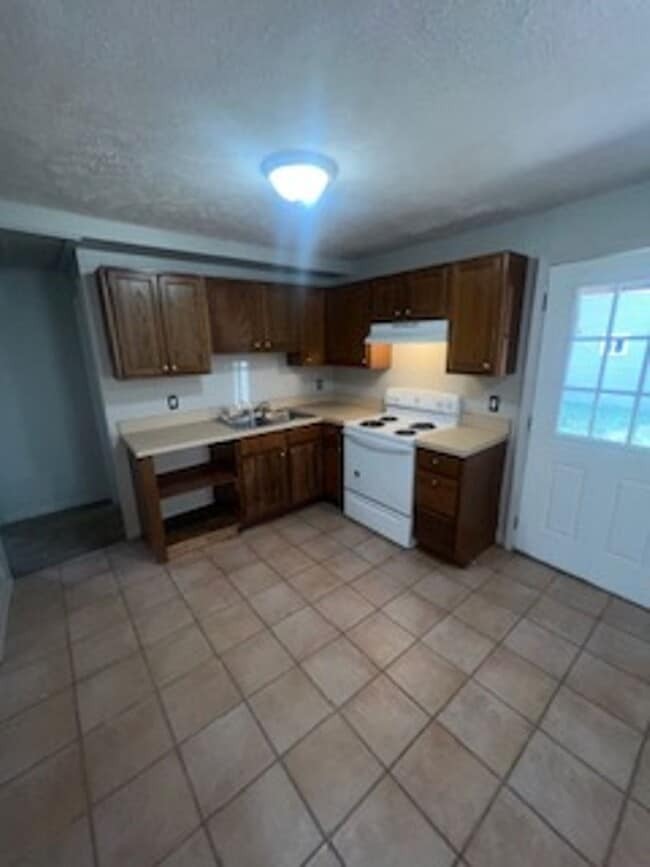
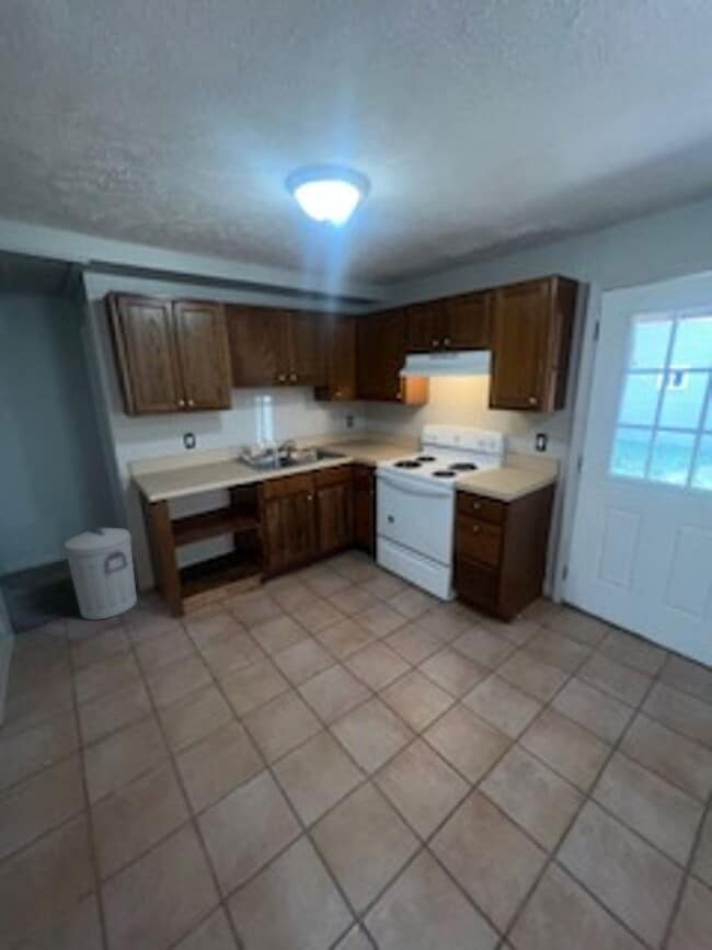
+ trash can (103, 568)
